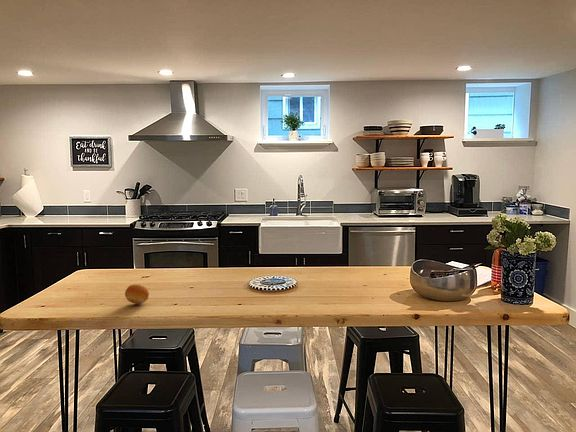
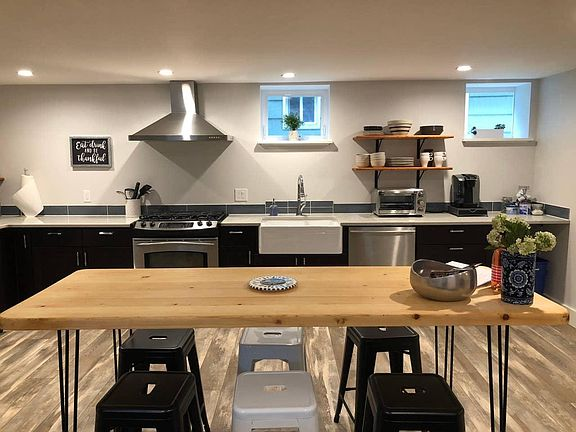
- fruit (137, 293)
